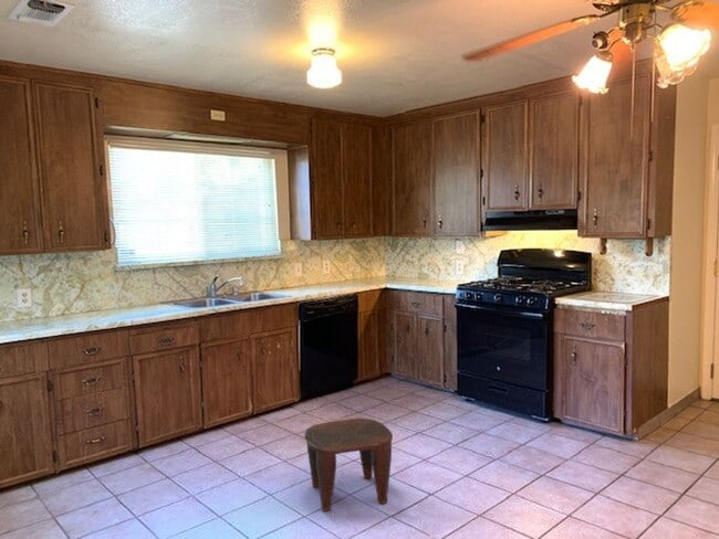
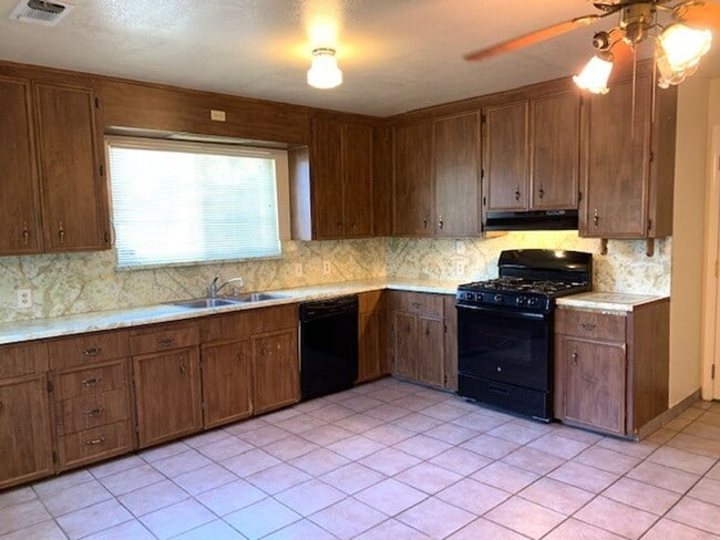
- stool (347, 452)
